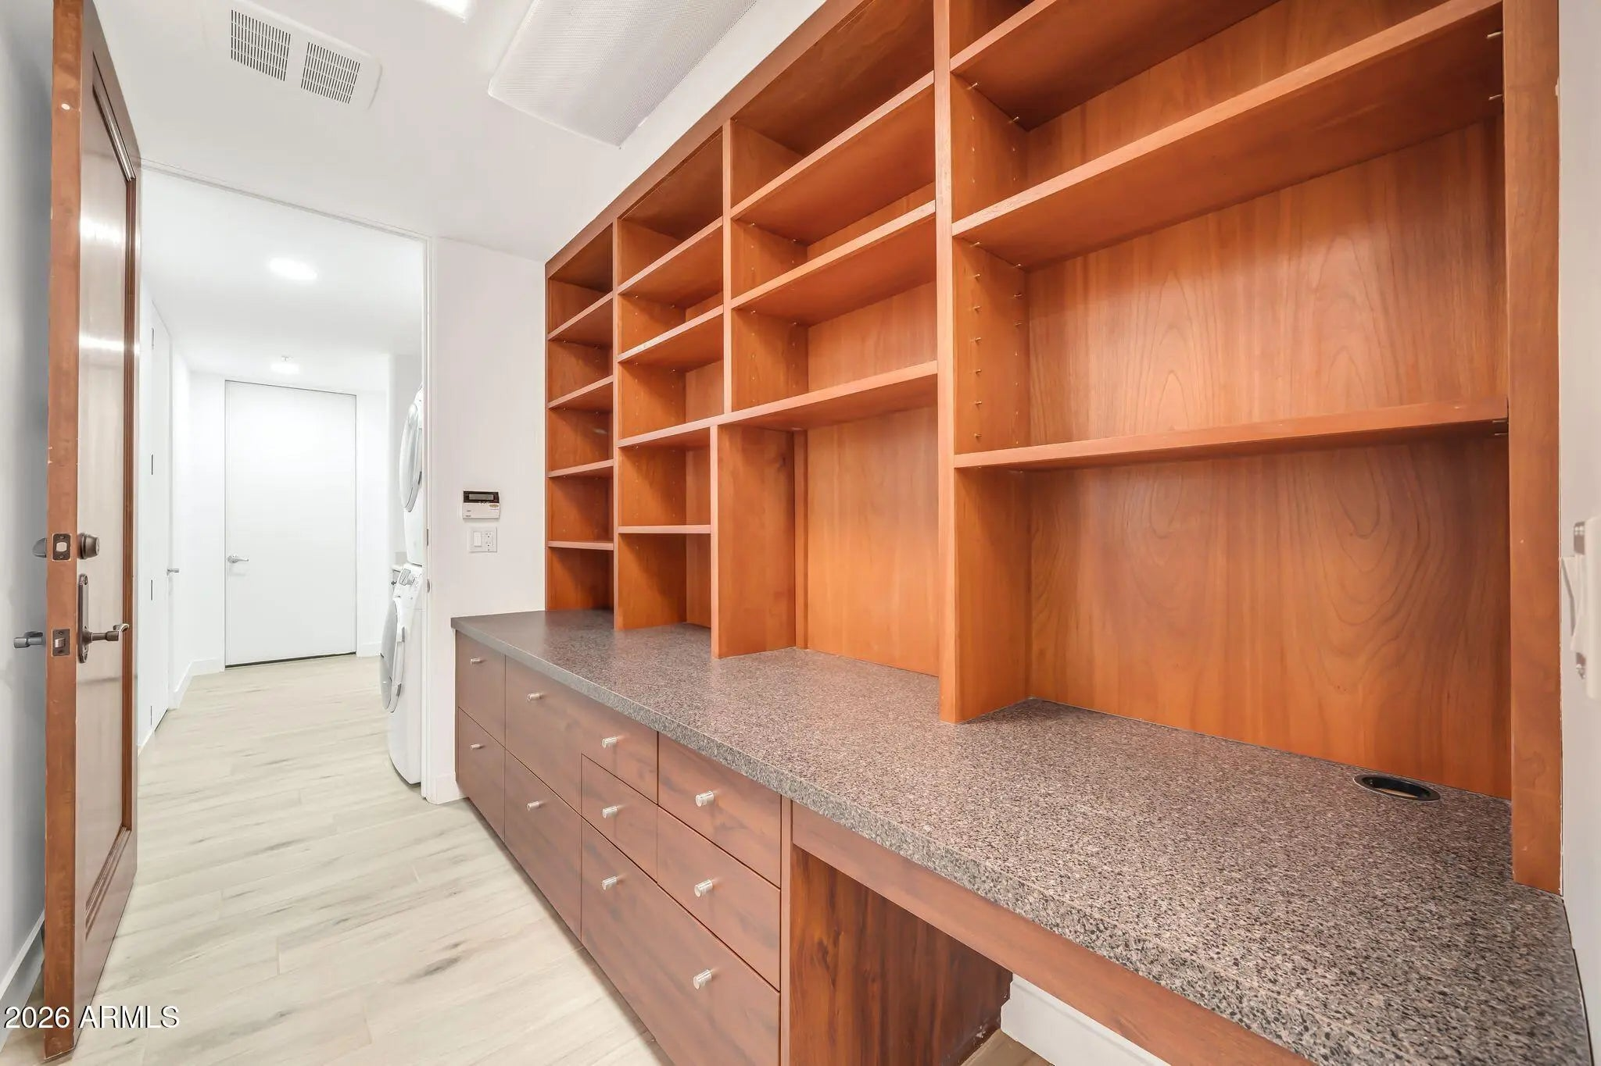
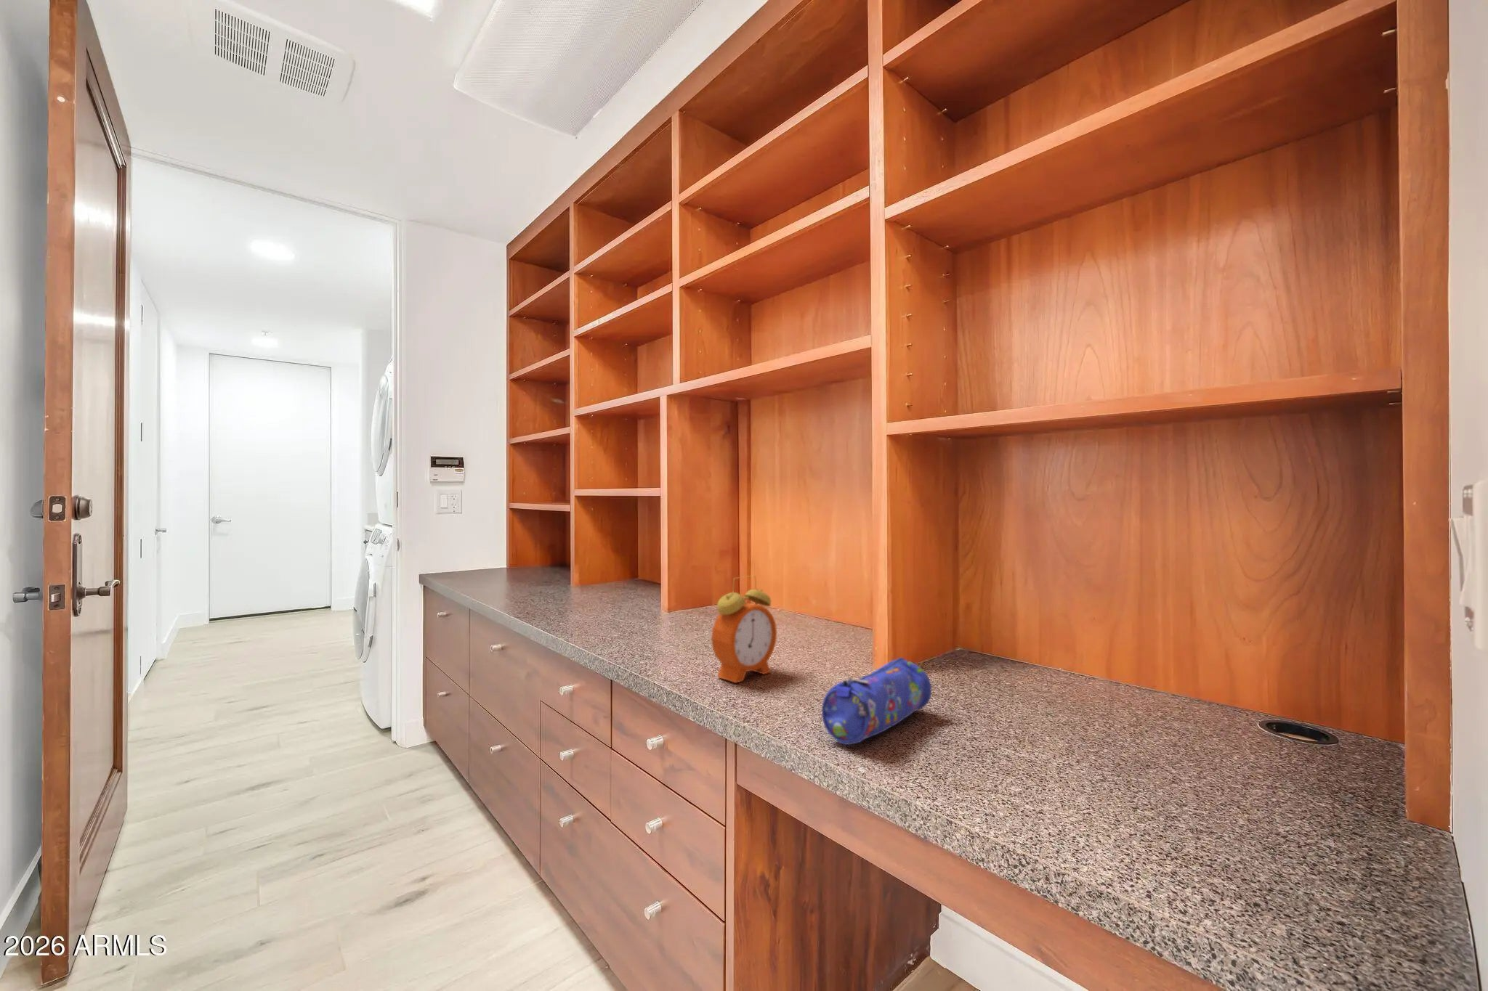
+ alarm clock (745, 626)
+ pencil case (877, 696)
